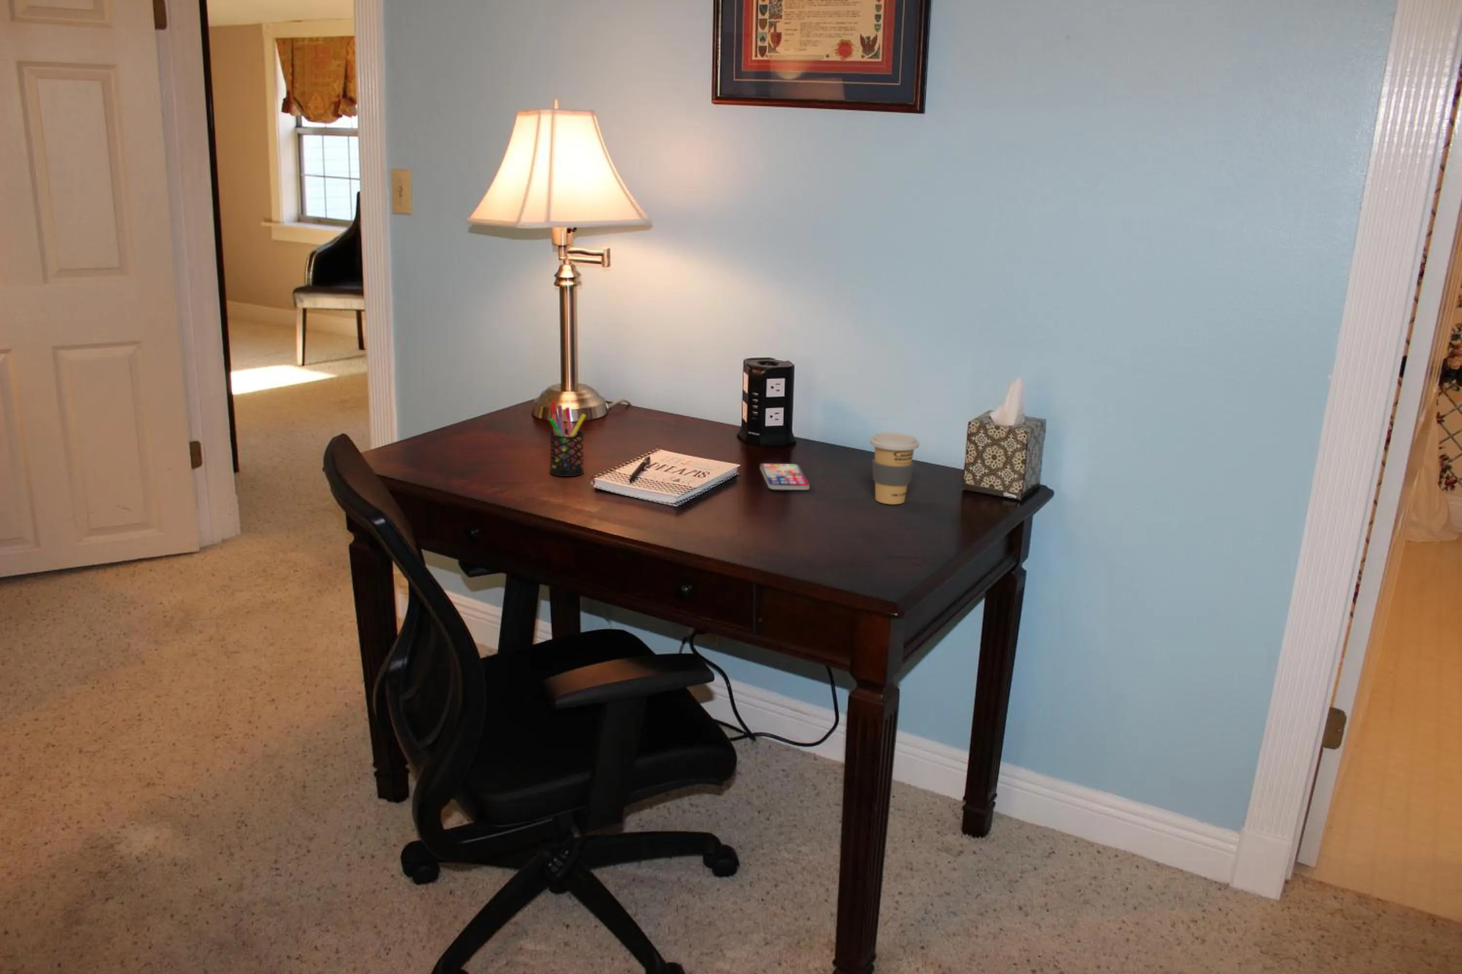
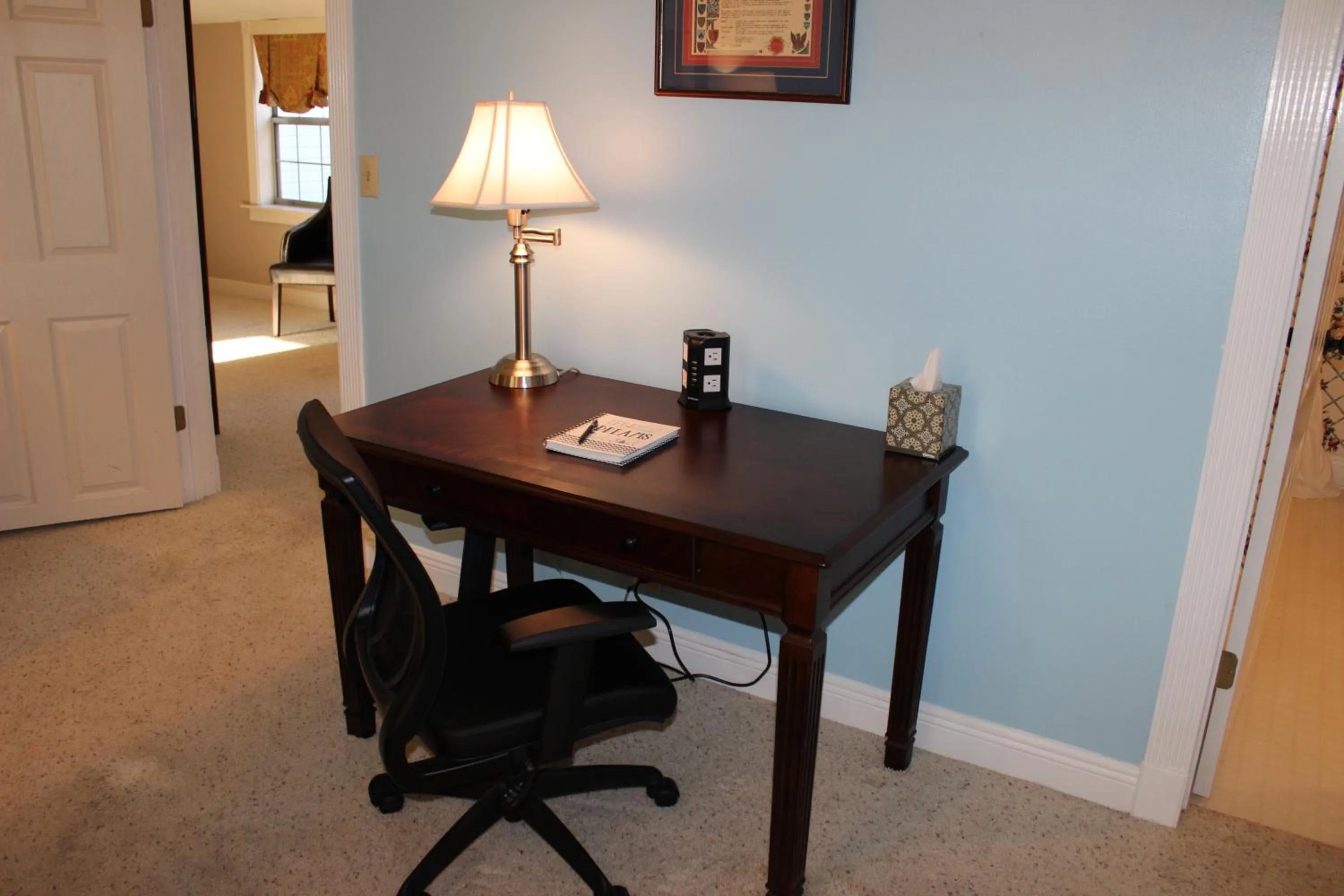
- coffee cup (892, 469)
- smartphone (783, 476)
- pen holder (562, 438)
